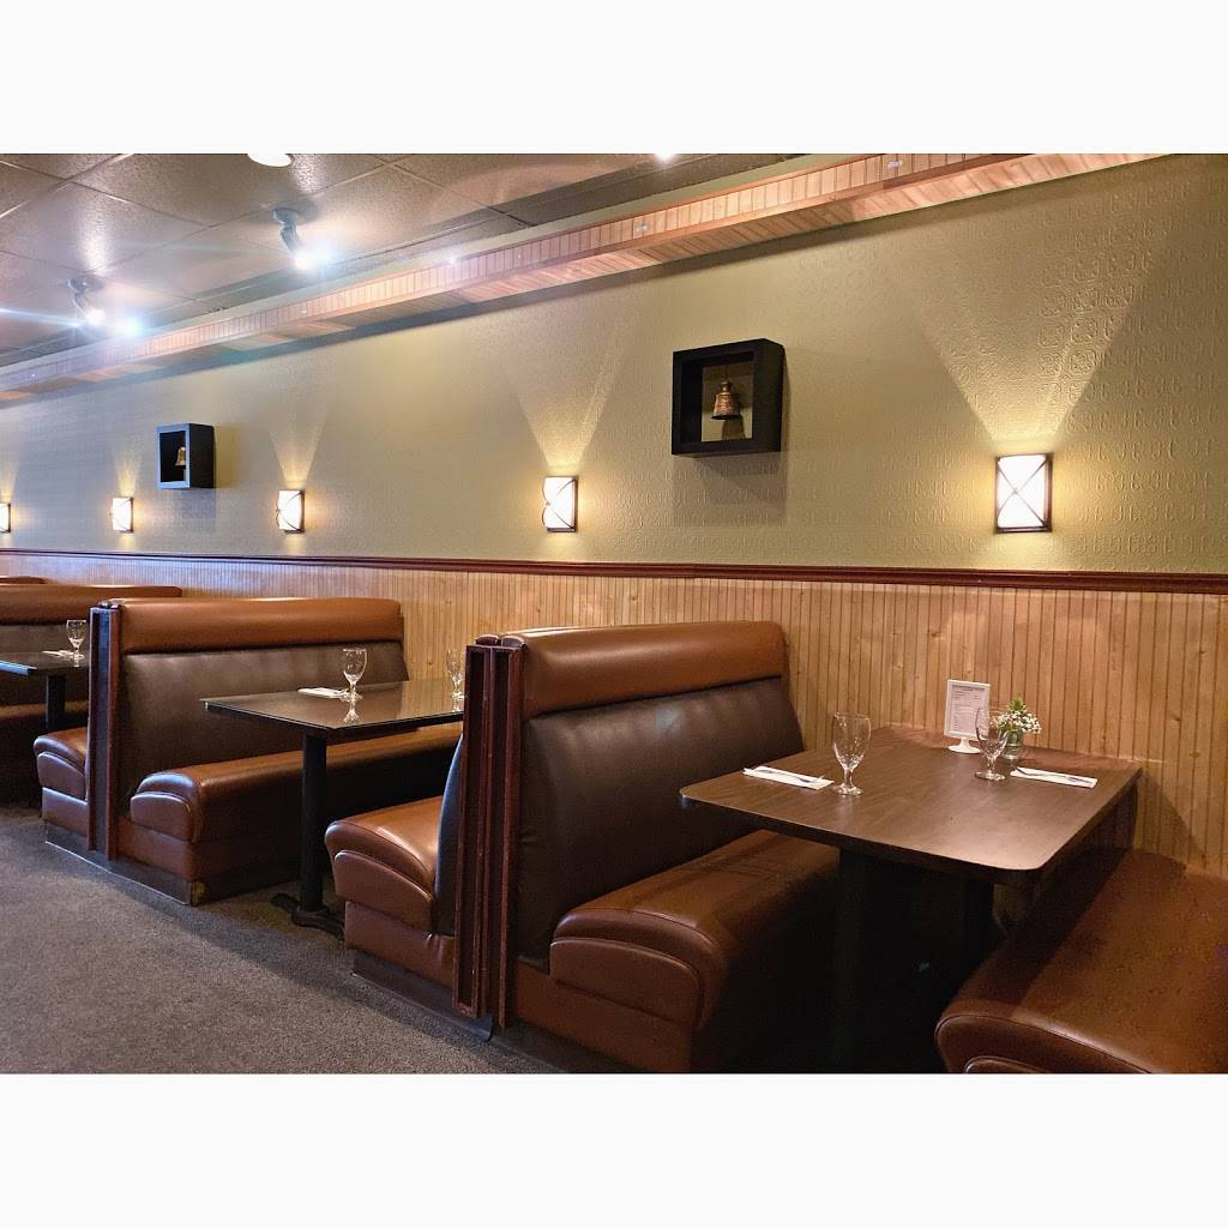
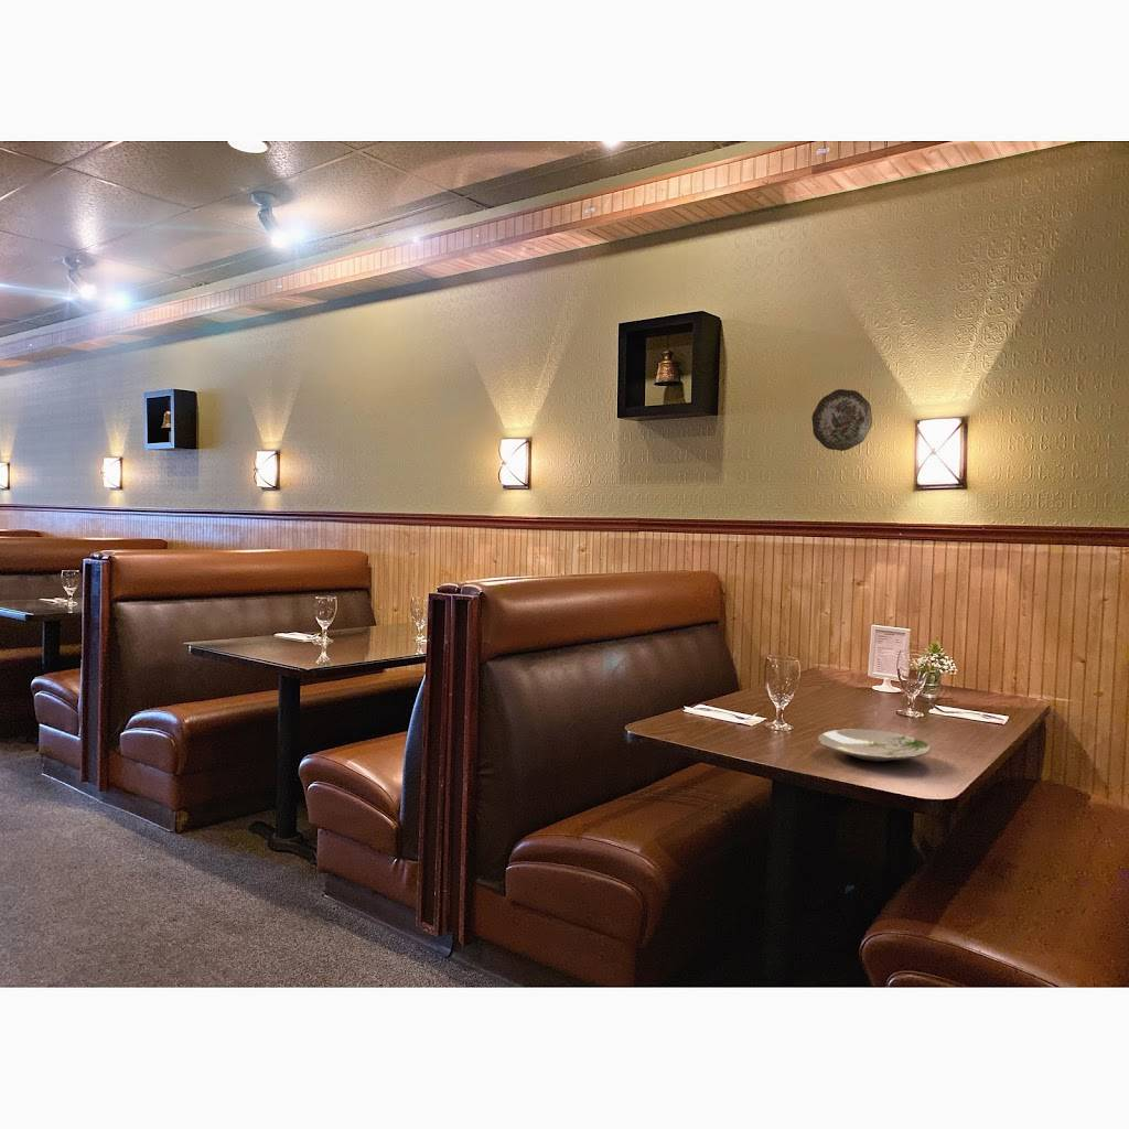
+ plate (872, 749)
+ decorative plate (841, 420)
